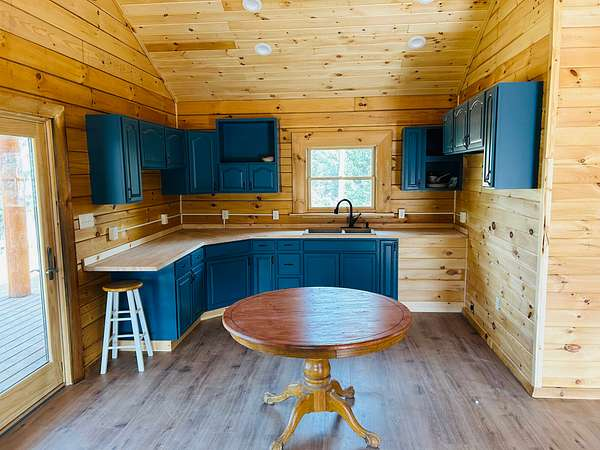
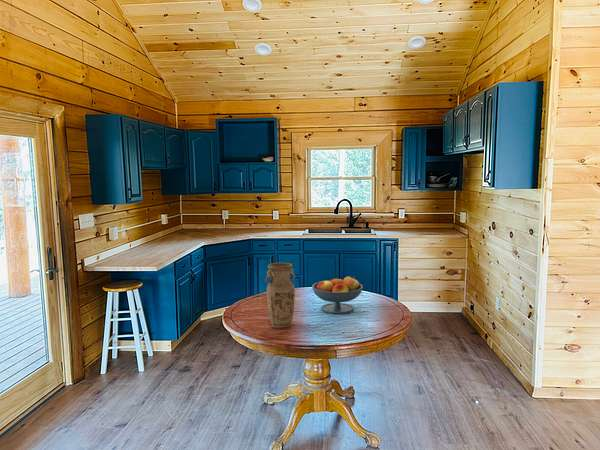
+ fruit bowl (337, 293)
+ vase (280, 295)
